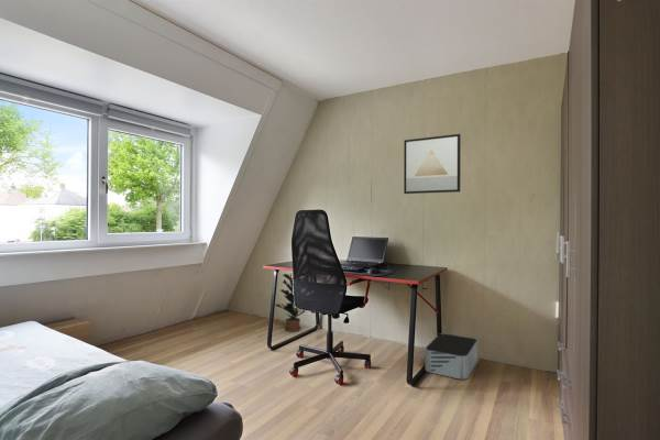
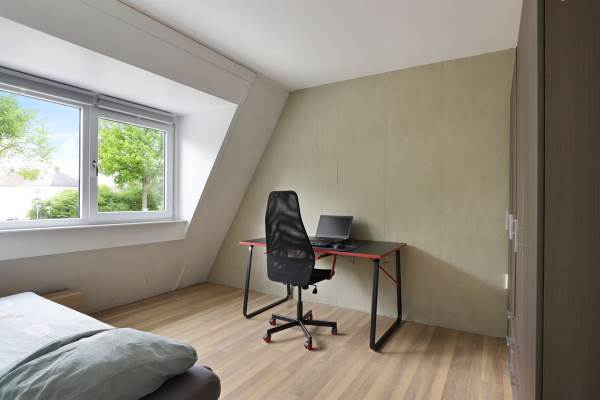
- wall art (431, 165)
- storage bin (451, 354)
- potted plant (293, 300)
